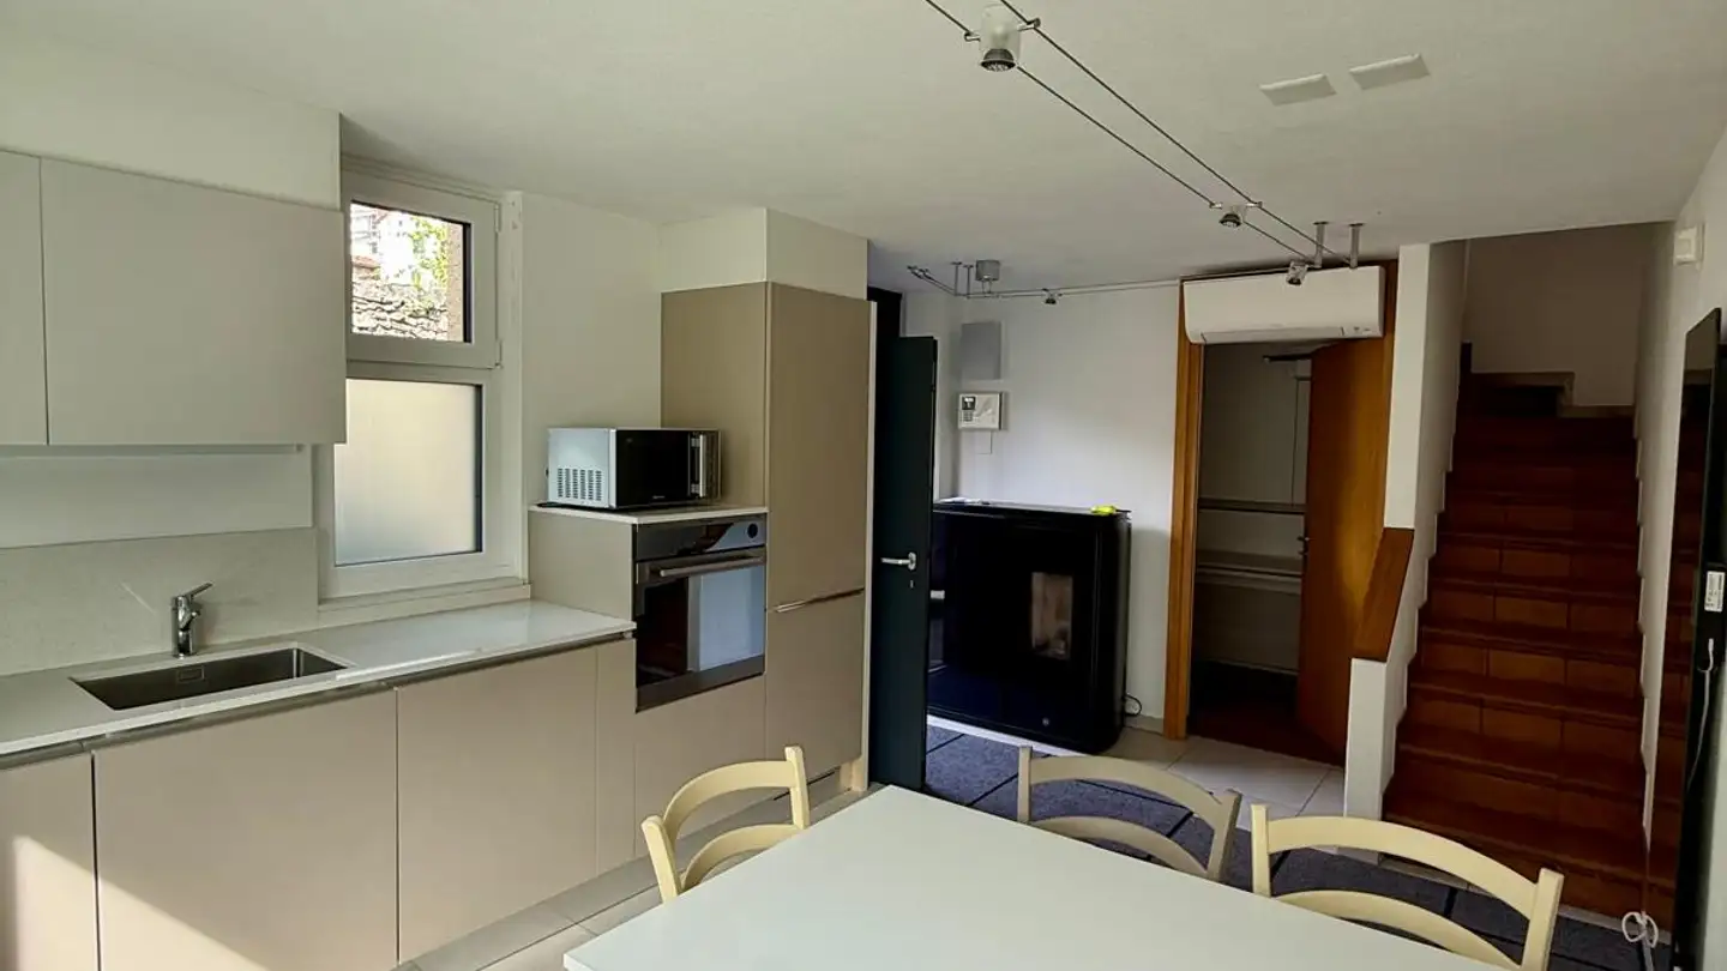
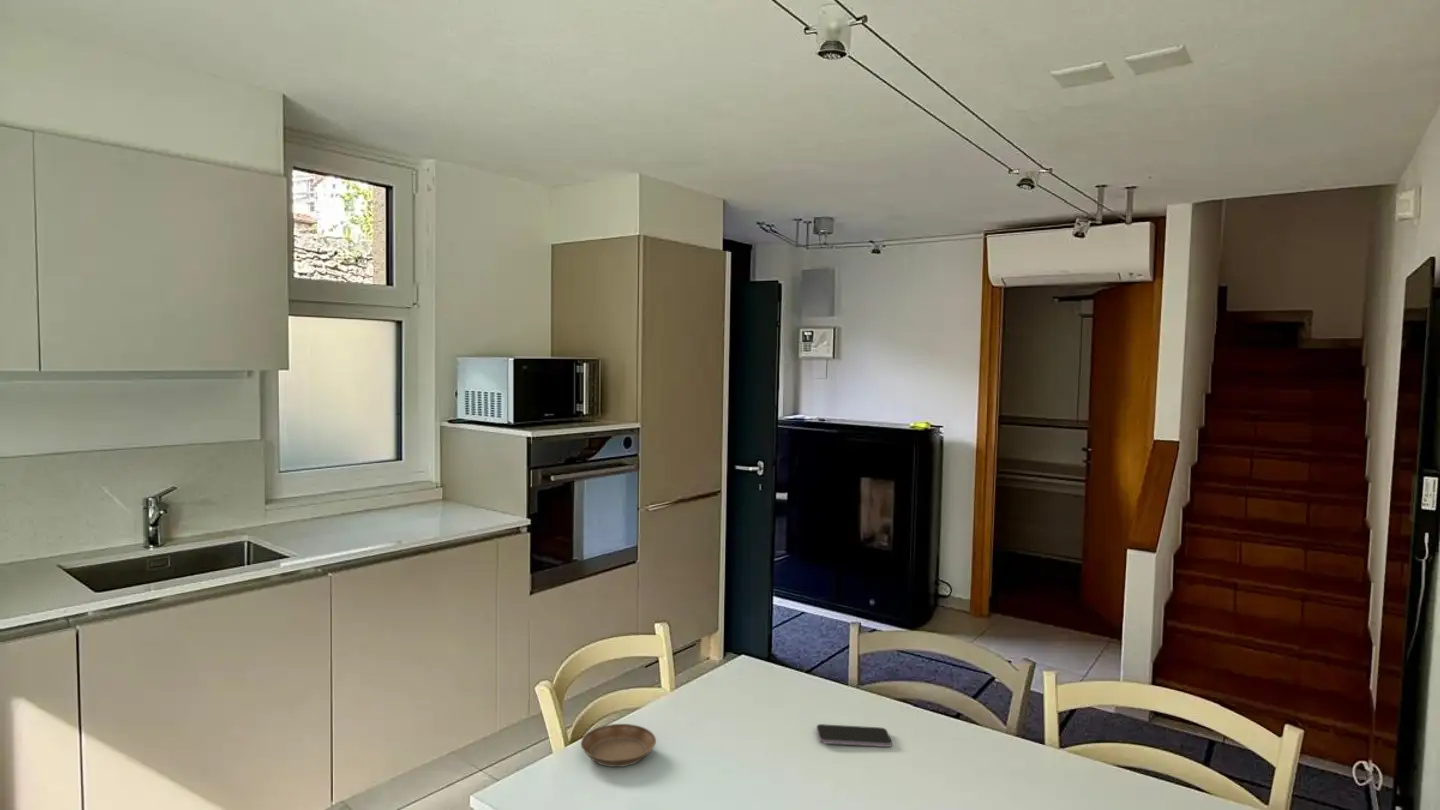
+ smartphone (853, 735)
+ saucer (618, 747)
